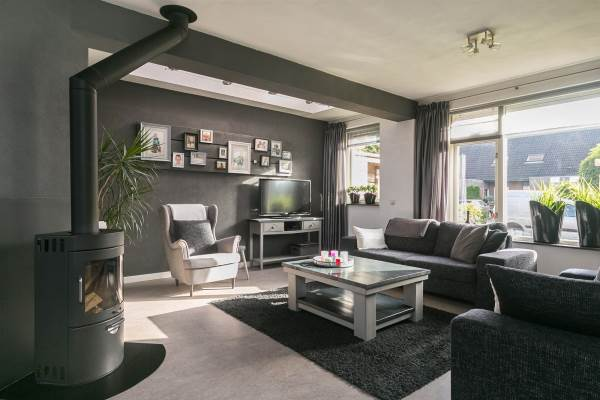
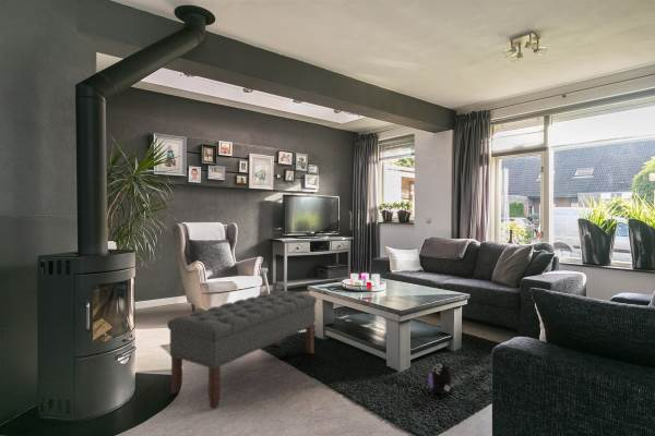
+ plush toy (441, 376)
+ bench (251, 337)
